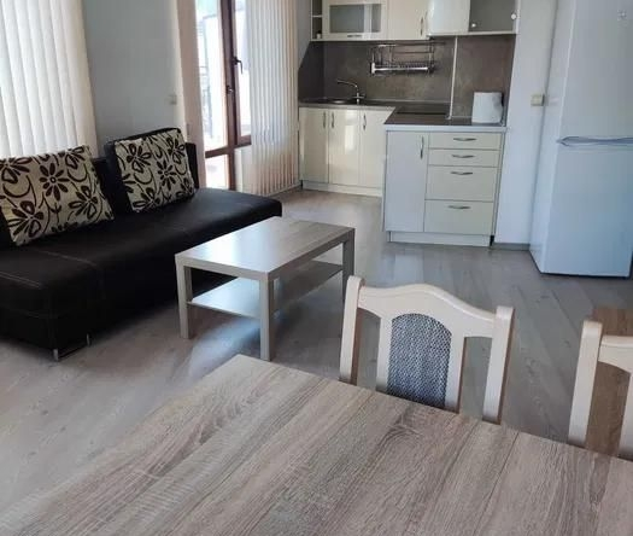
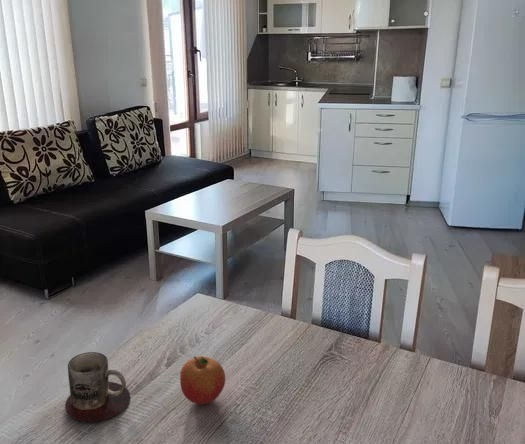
+ mug (96, 382)
+ fruit (203, 377)
